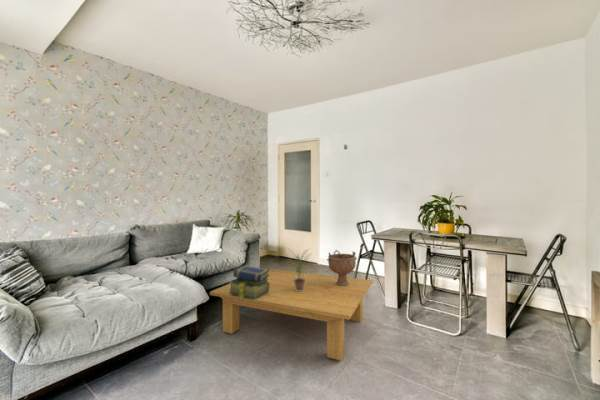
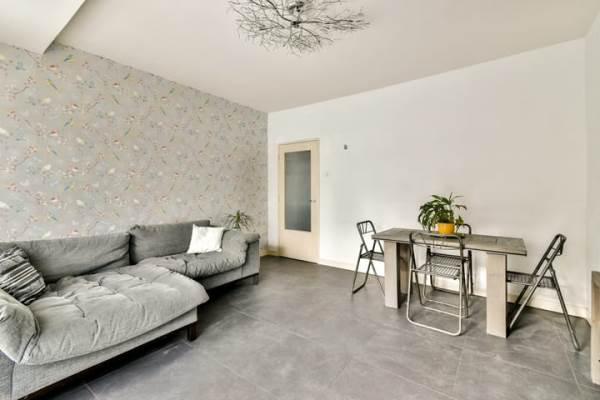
- decorative bowl (341, 267)
- potted plant (300, 269)
- coffee table (296, 305)
- stack of books (251, 280)
